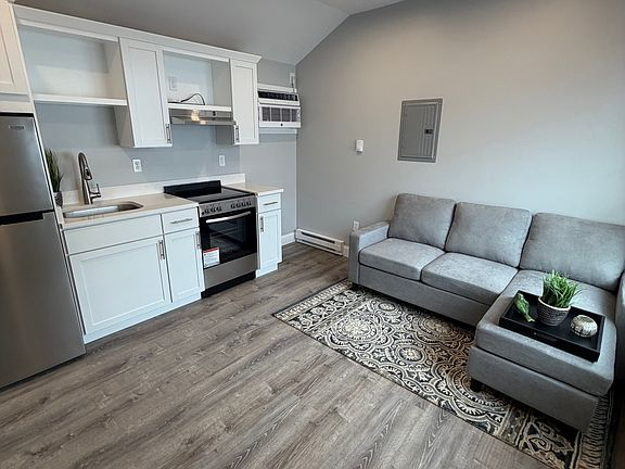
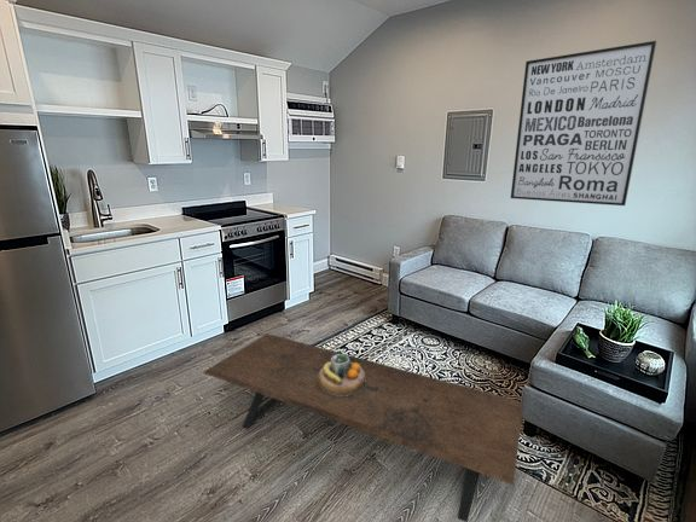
+ decorative bowl (341, 369)
+ coffee table (352, 413)
+ wall art (573, 130)
